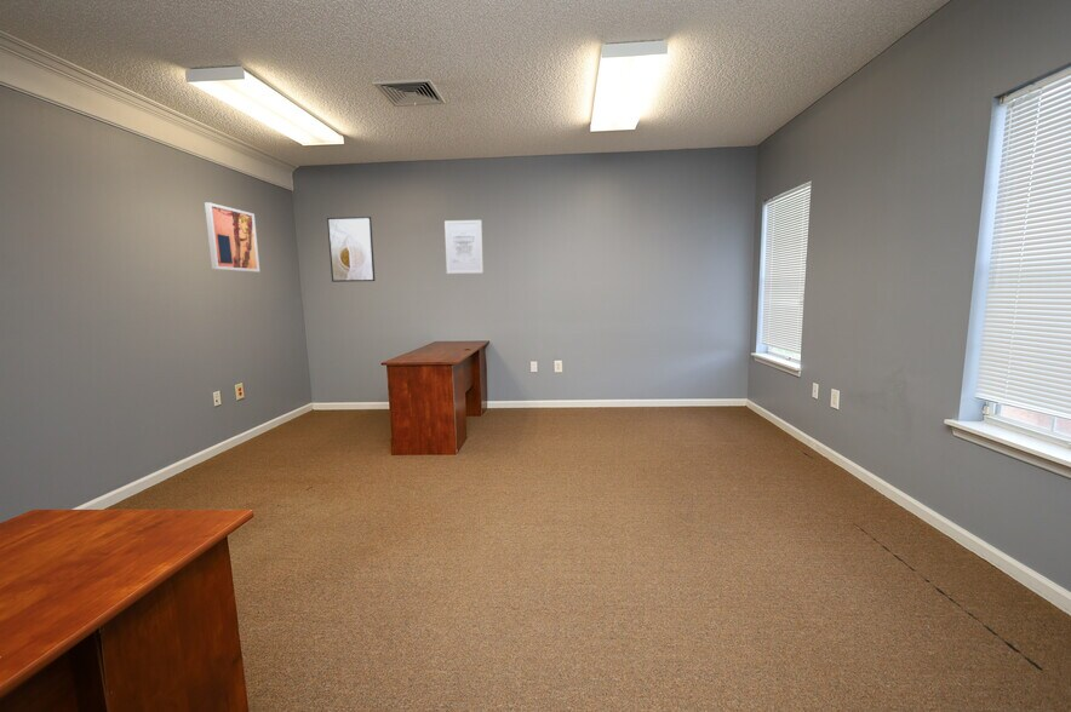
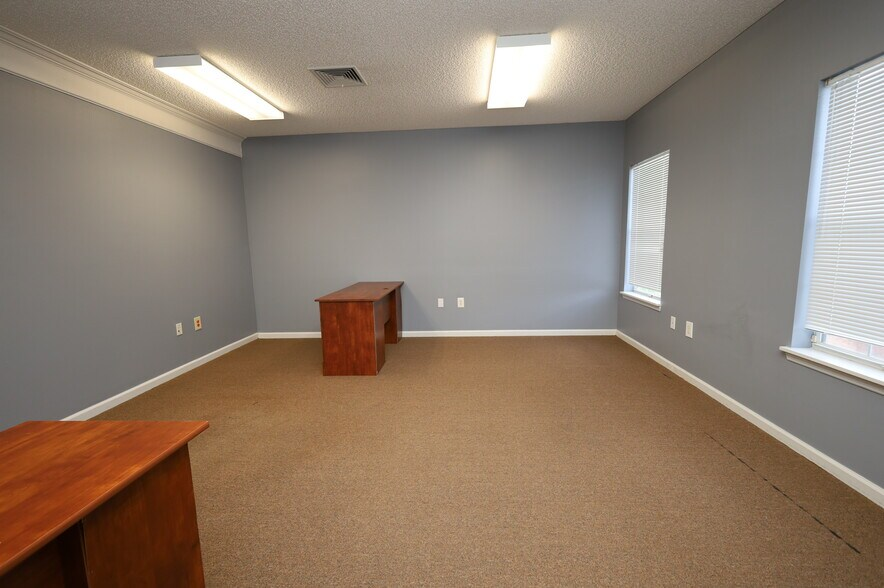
- wall art (234, 240)
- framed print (350, 249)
- wall art (463, 247)
